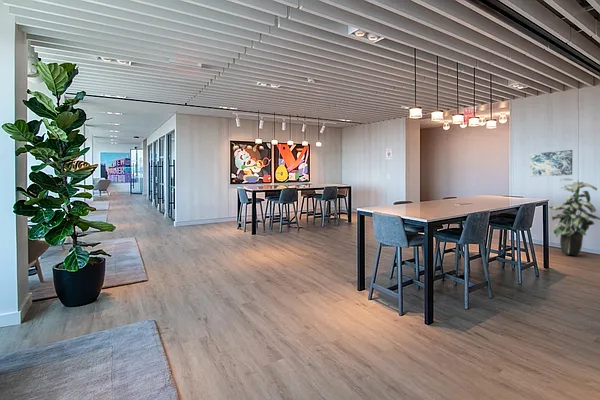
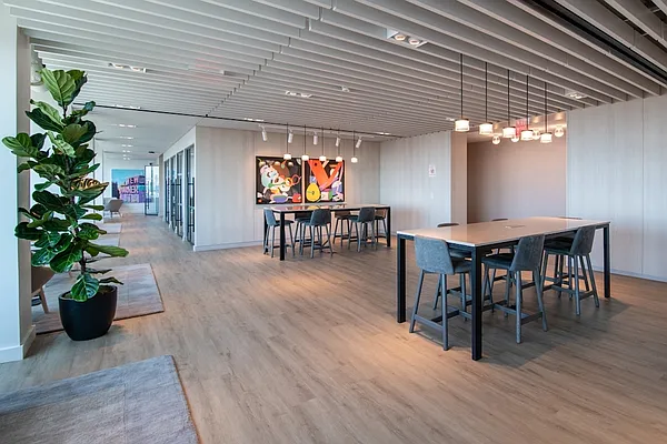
- wall art (550, 163)
- indoor plant (571, 216)
